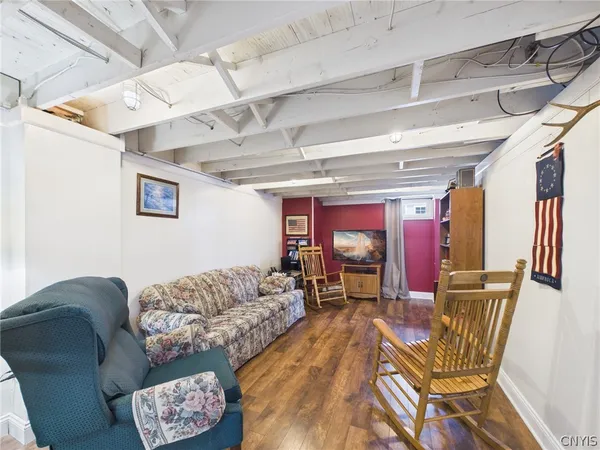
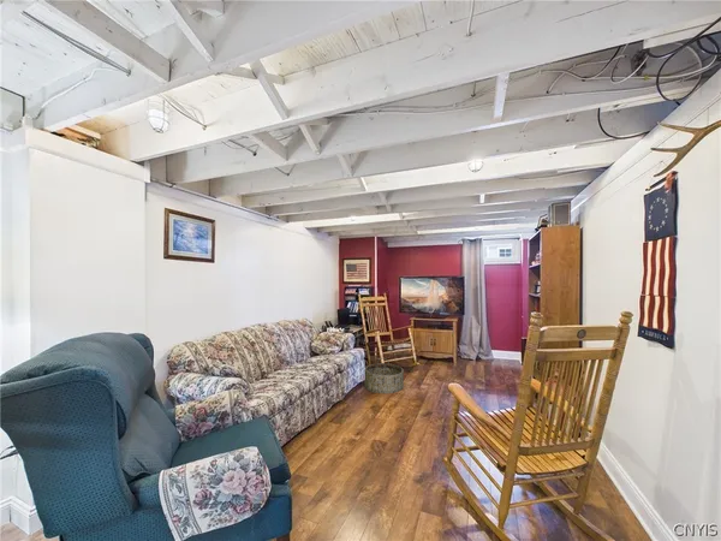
+ basket (383, 374)
